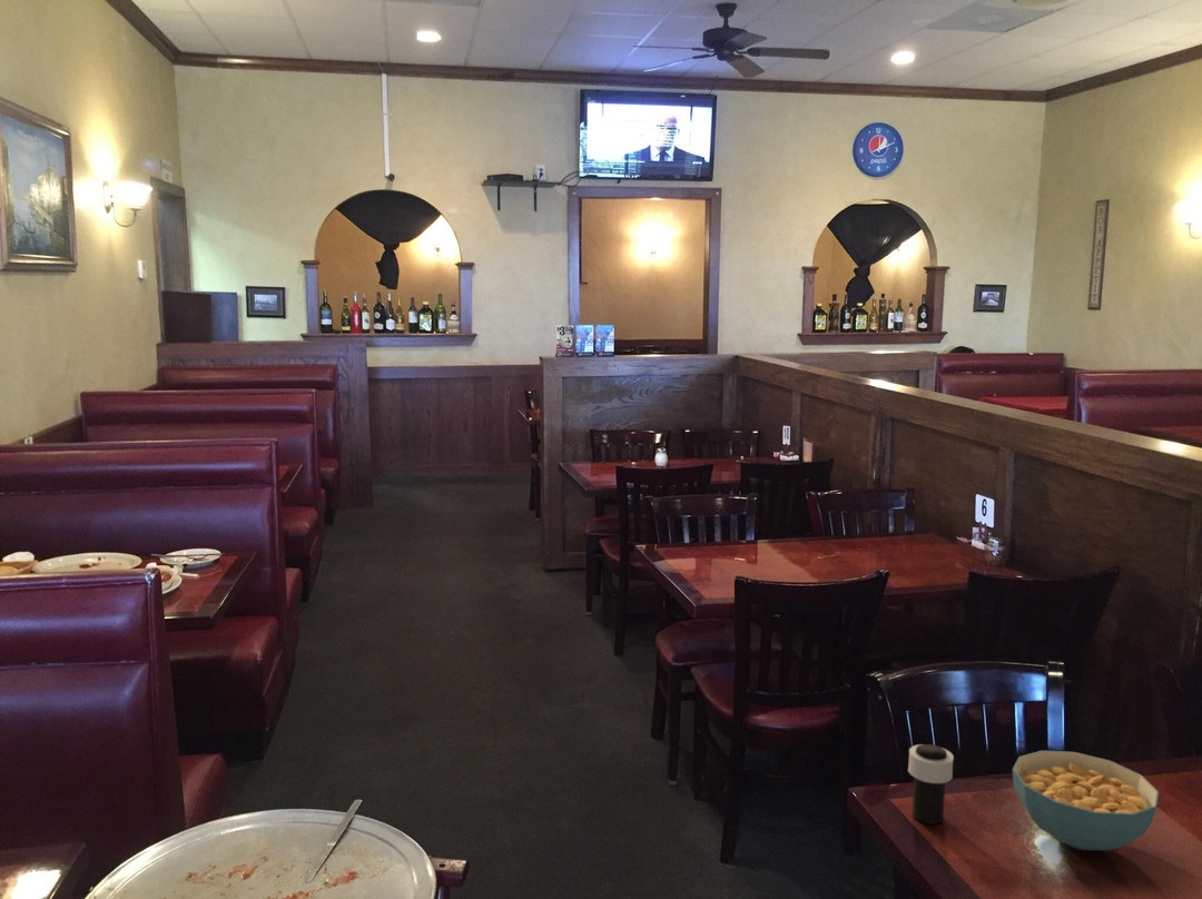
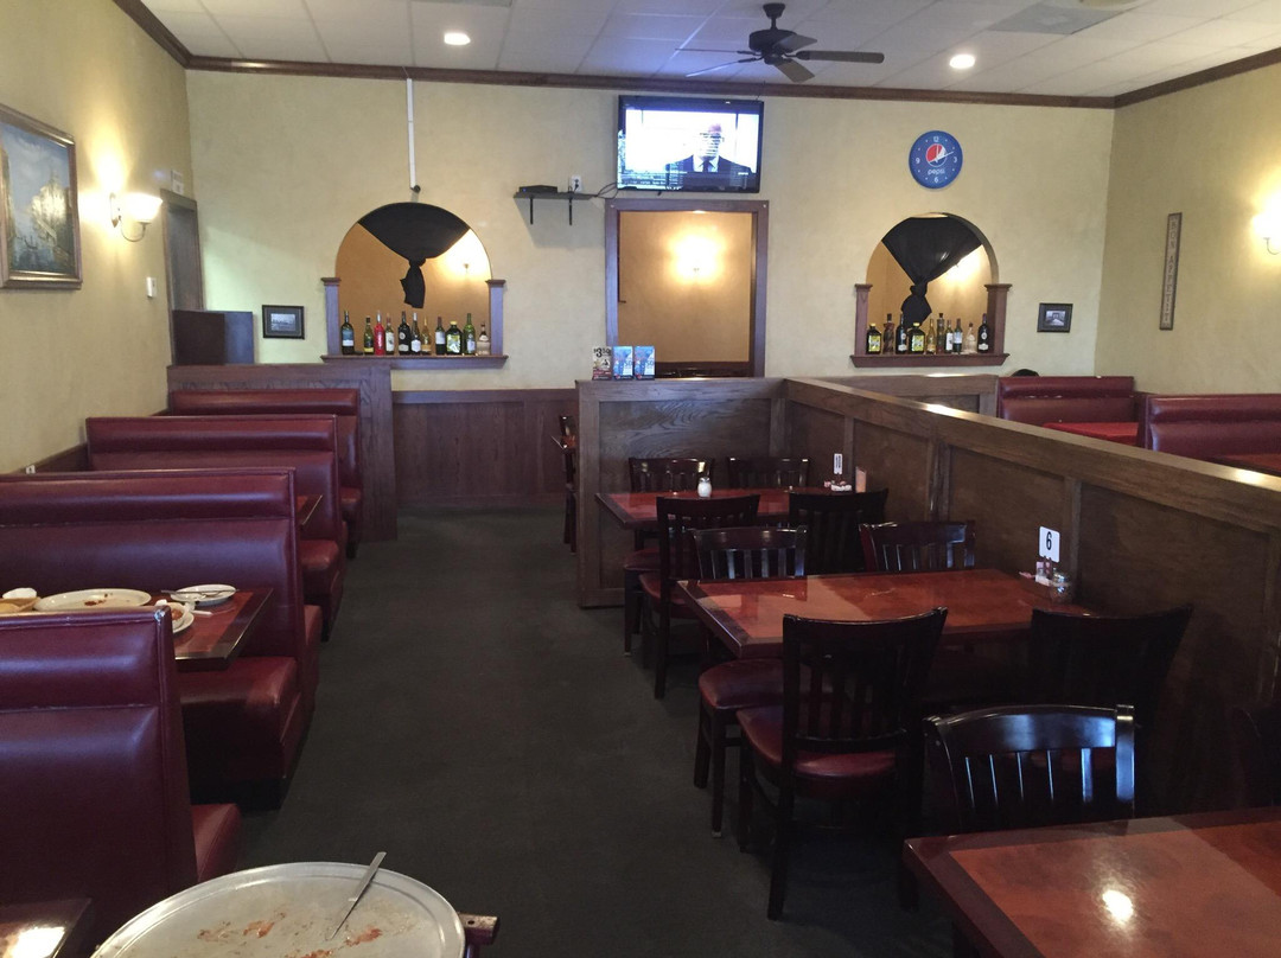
- cup (929, 783)
- cereal bowl (1081, 810)
